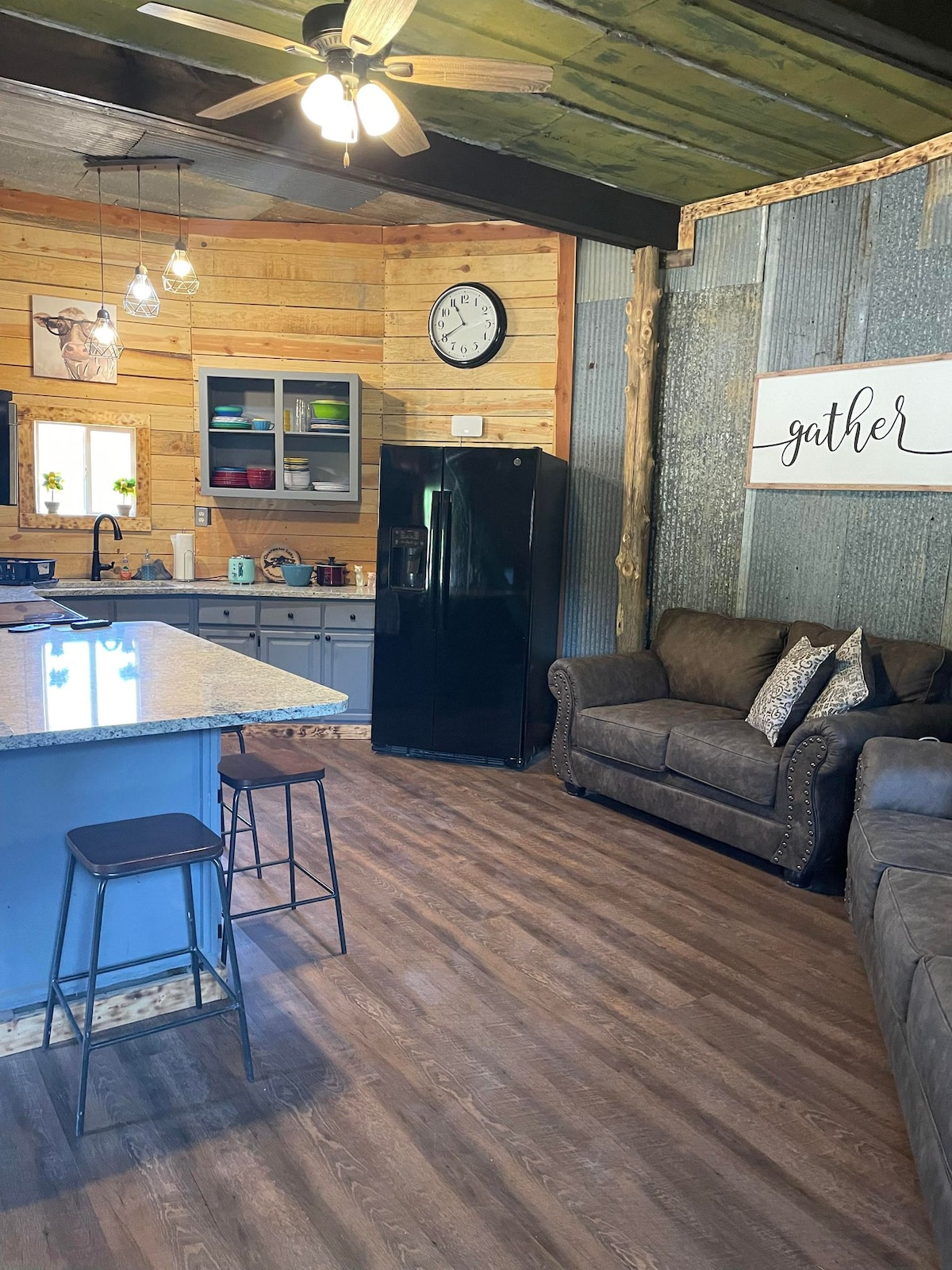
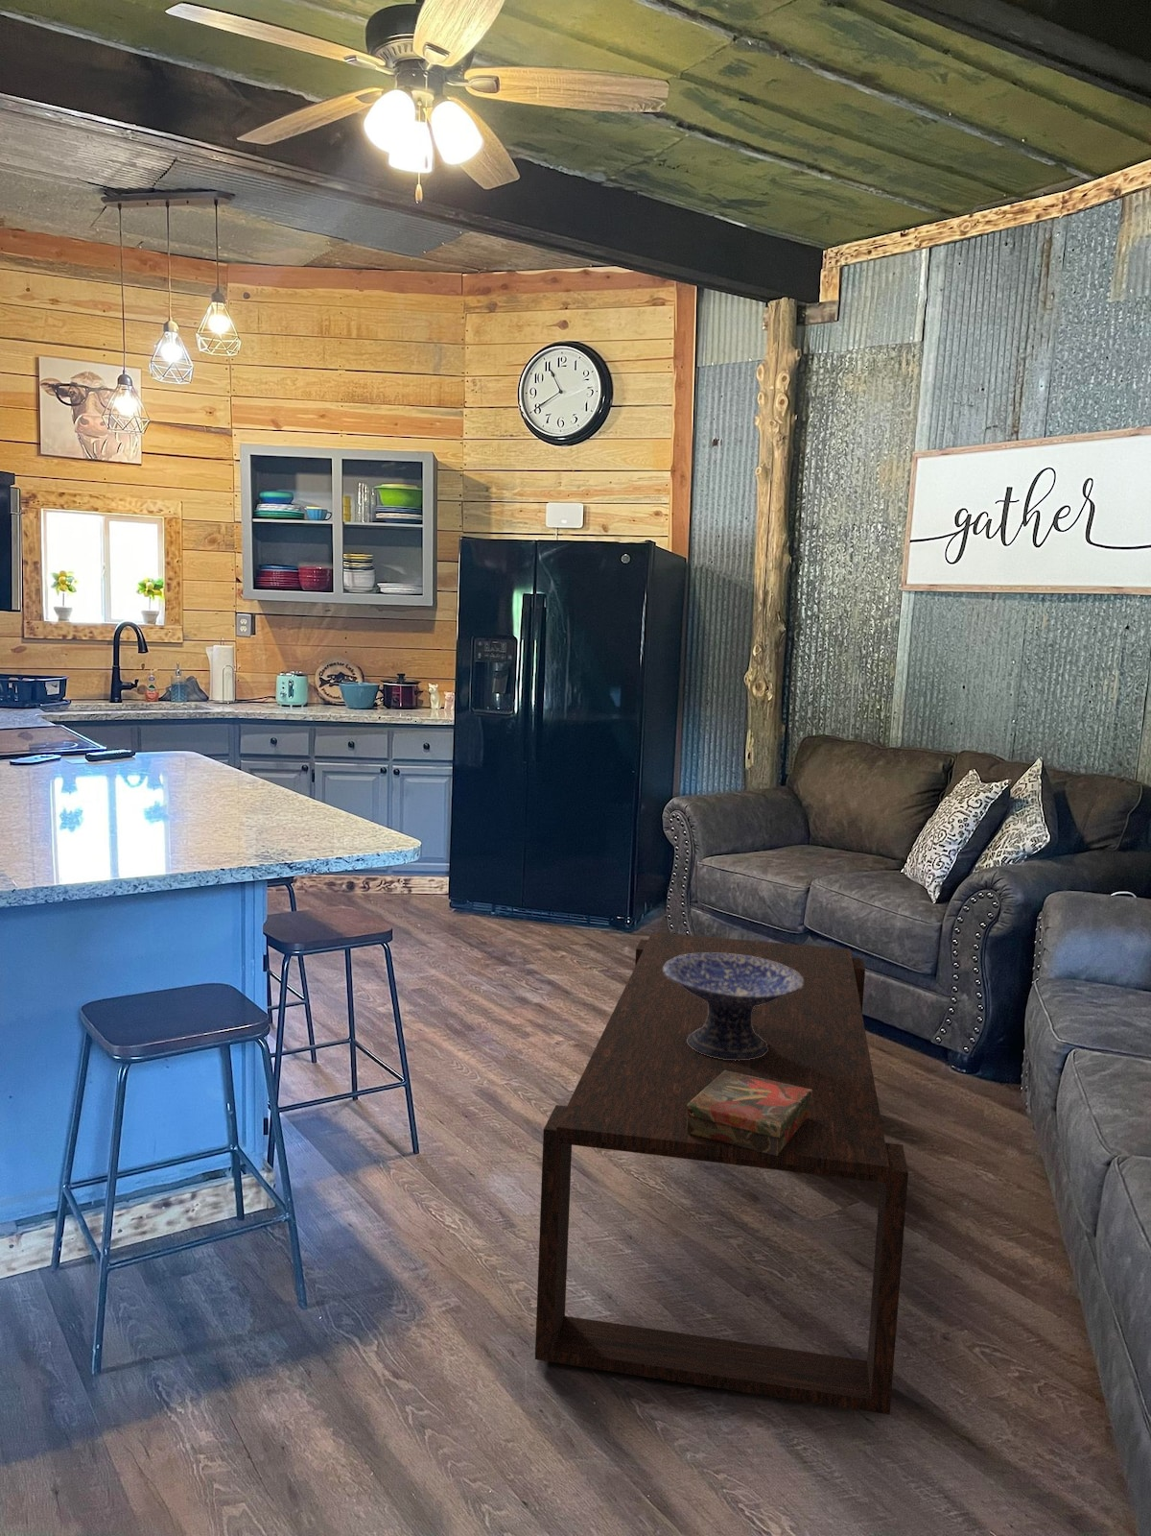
+ book (750, 1110)
+ decorative bowl (730, 1007)
+ coffee table (724, 1143)
